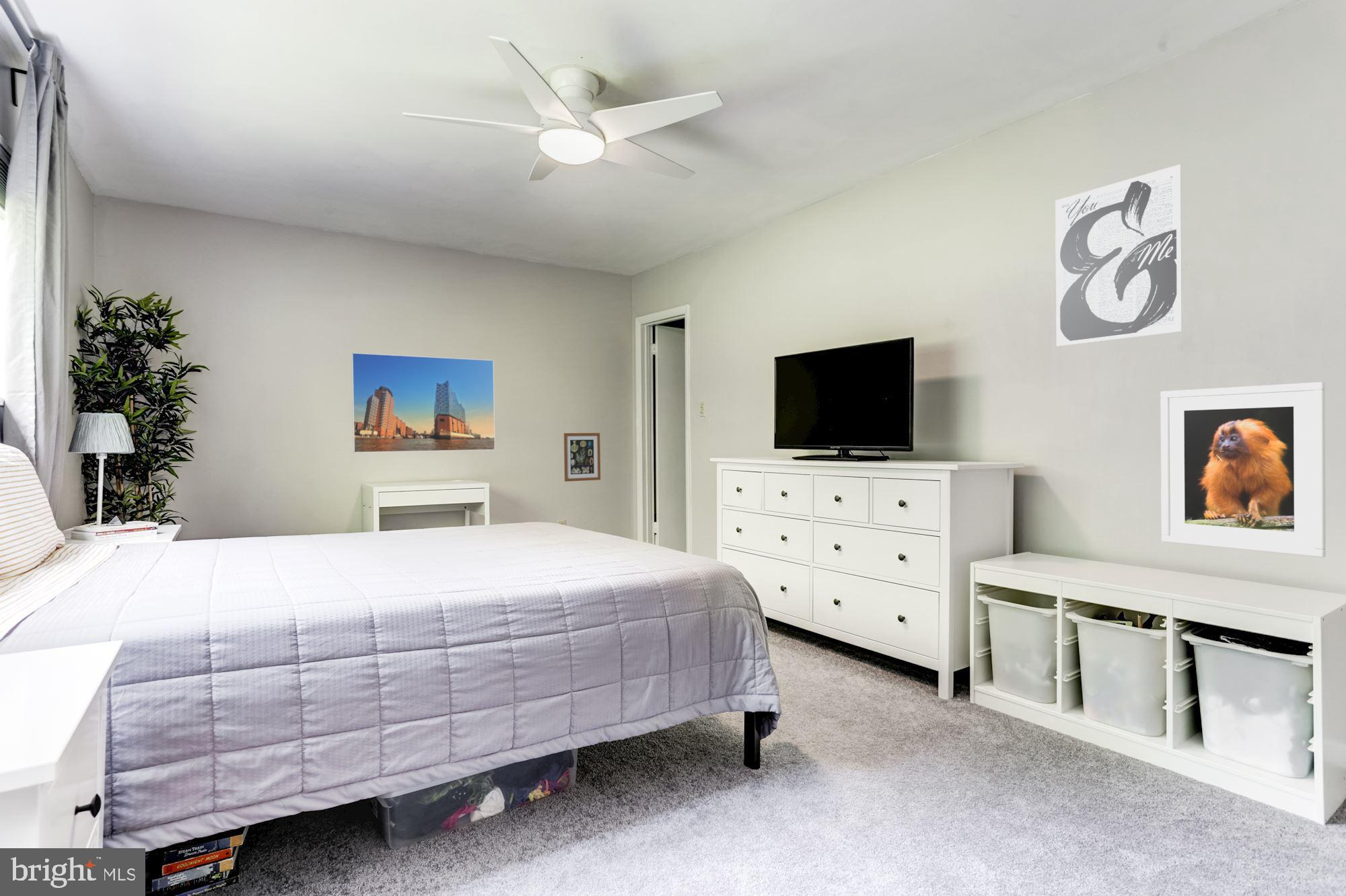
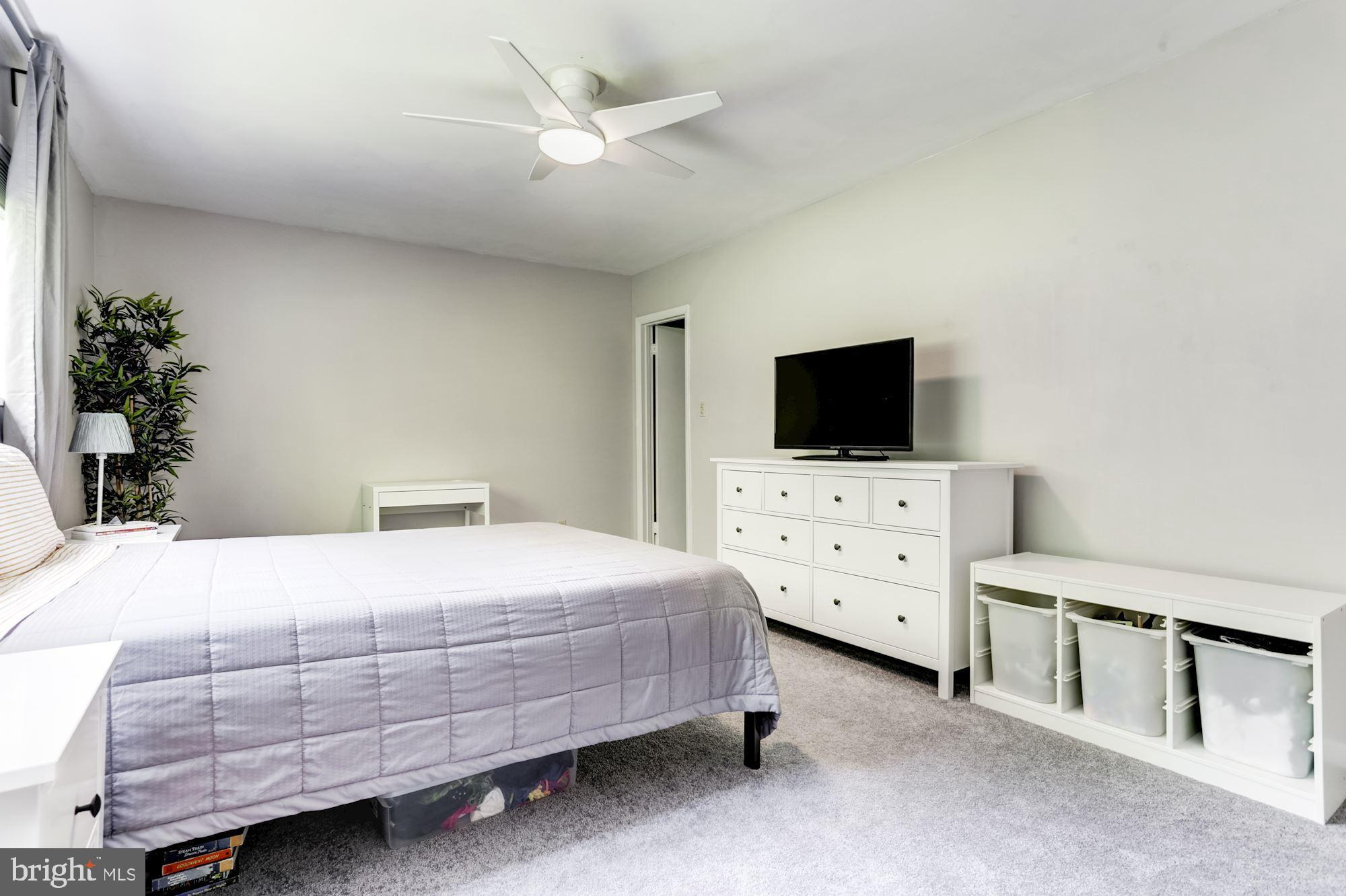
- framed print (1236, 468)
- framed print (427, 404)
- wall art (582, 457)
- wall art (1114, 261)
